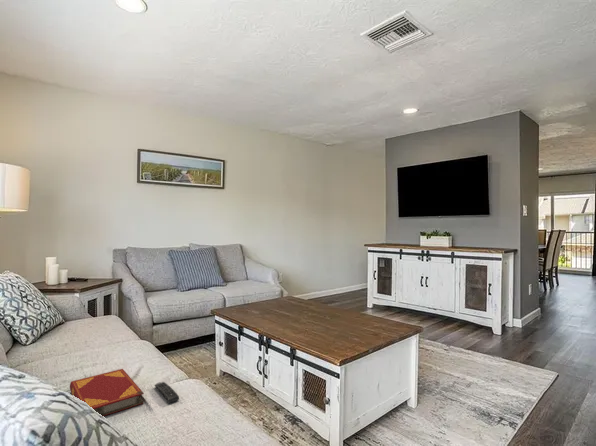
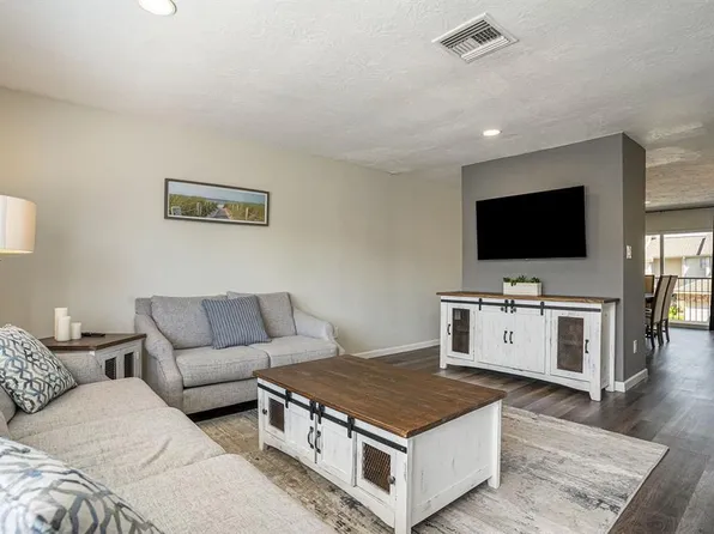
- hardback book (105, 392)
- remote control (165, 390)
